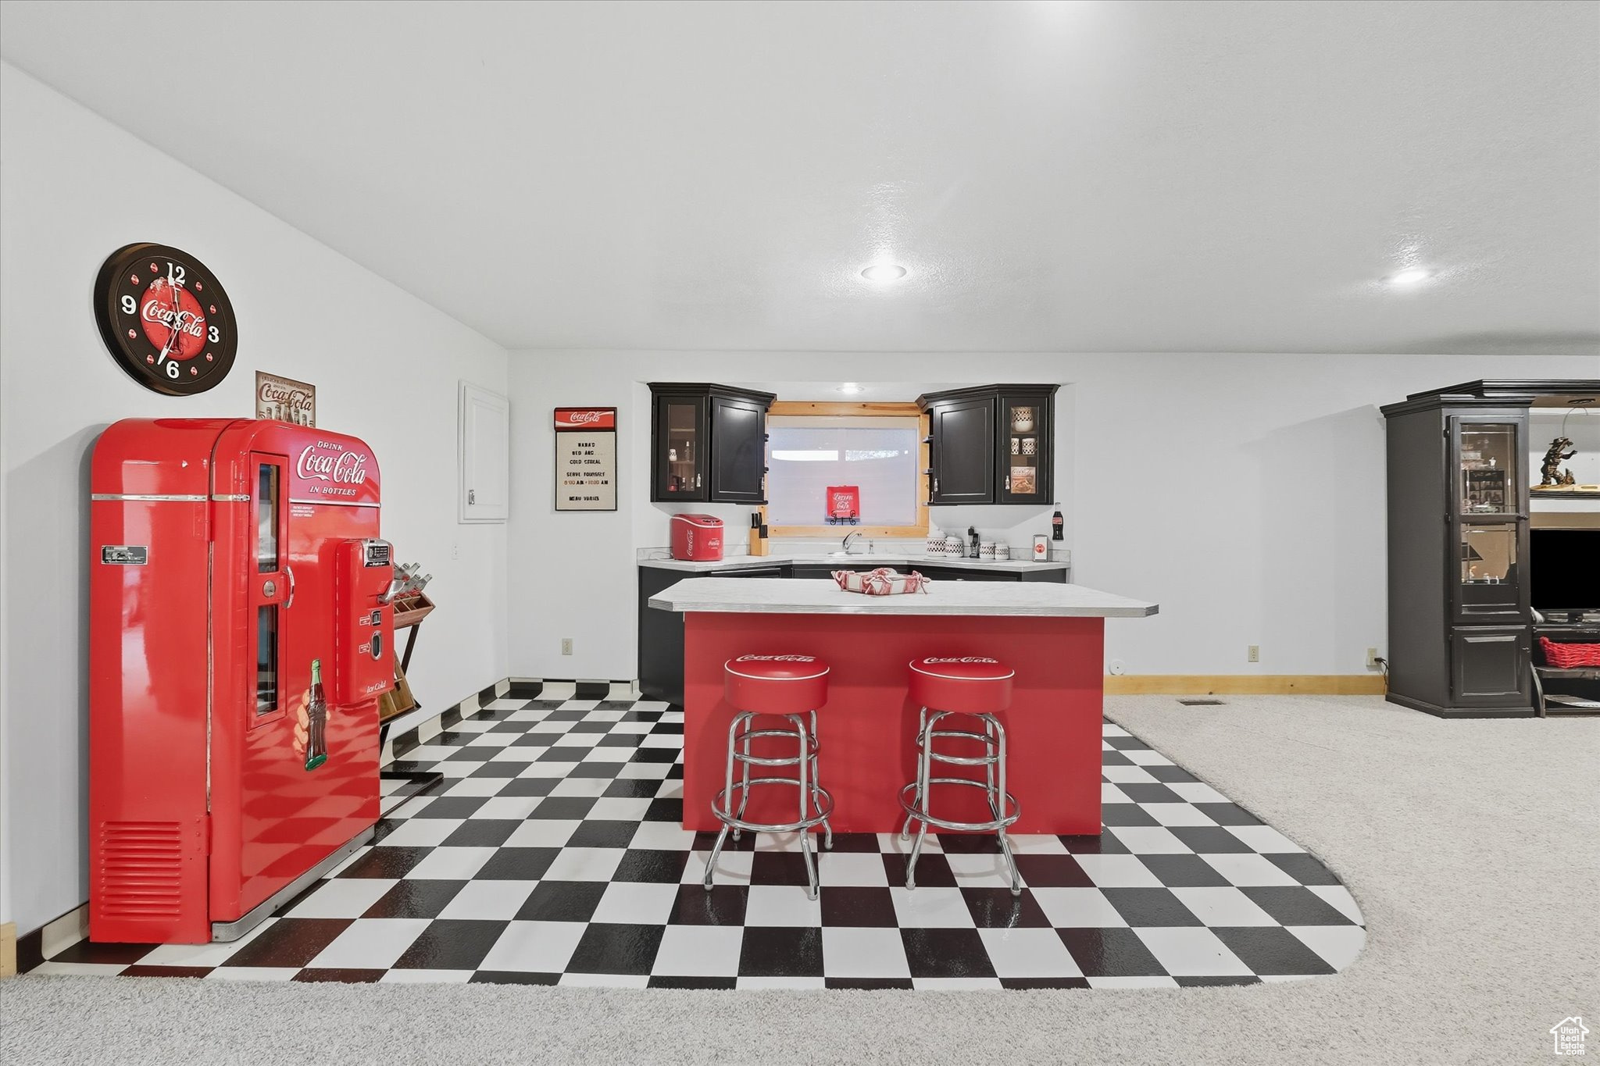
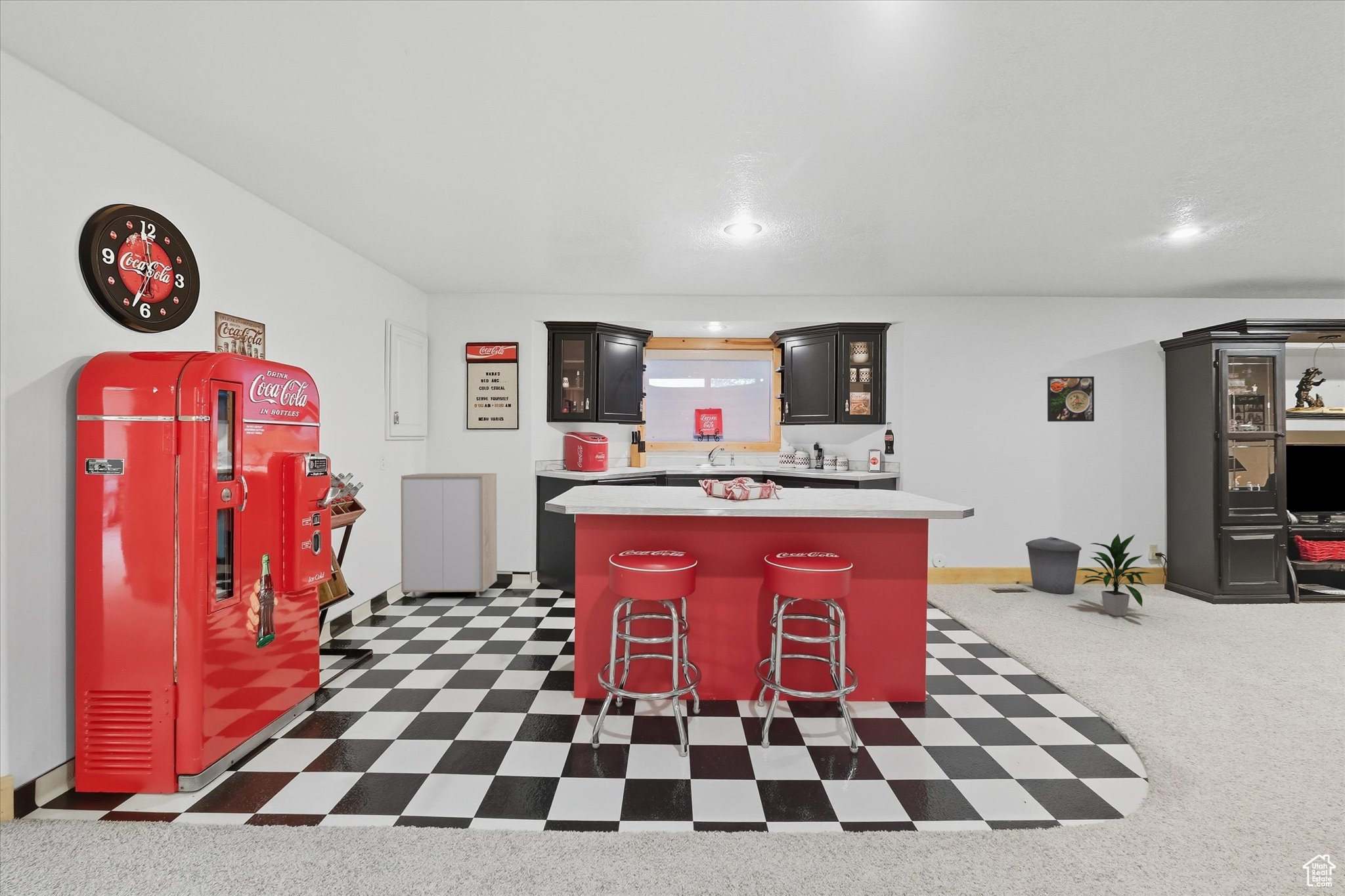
+ trash can (1053, 563)
+ indoor plant (1116, 574)
+ cabinet (451, 533)
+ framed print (1070, 398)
